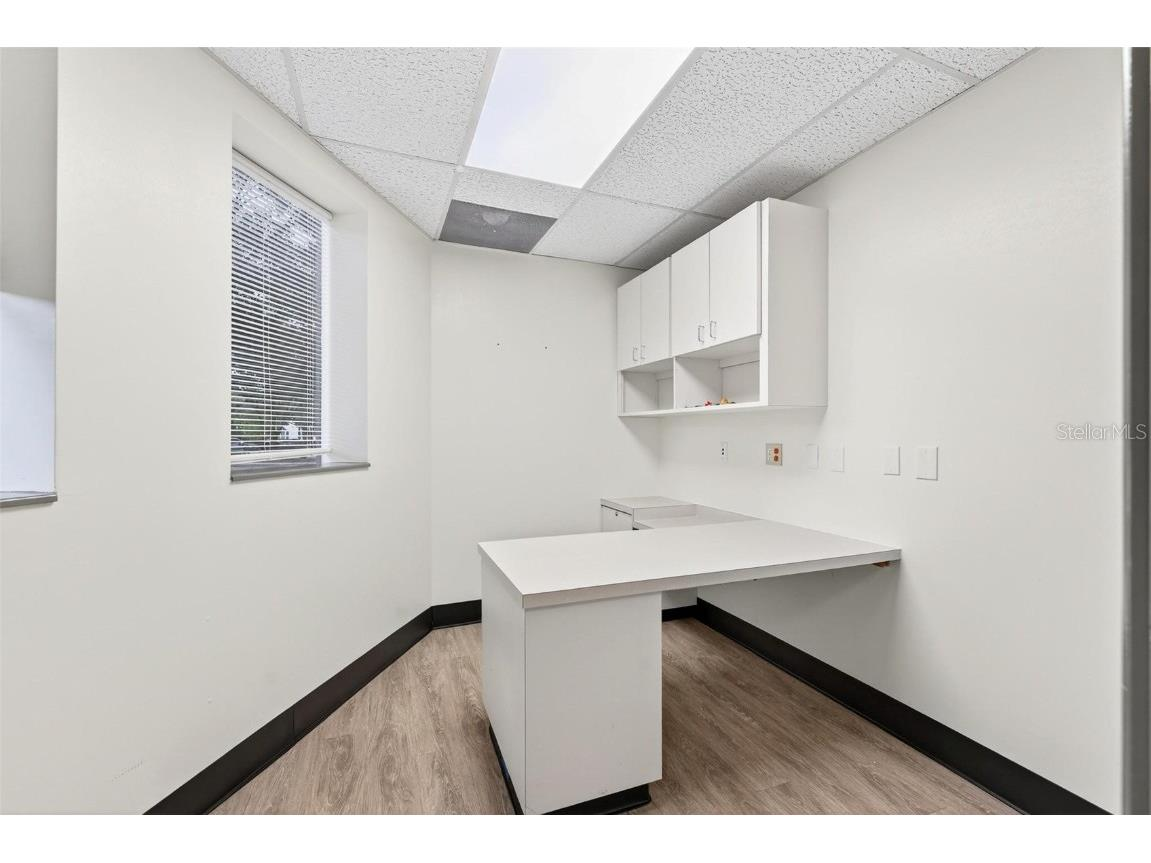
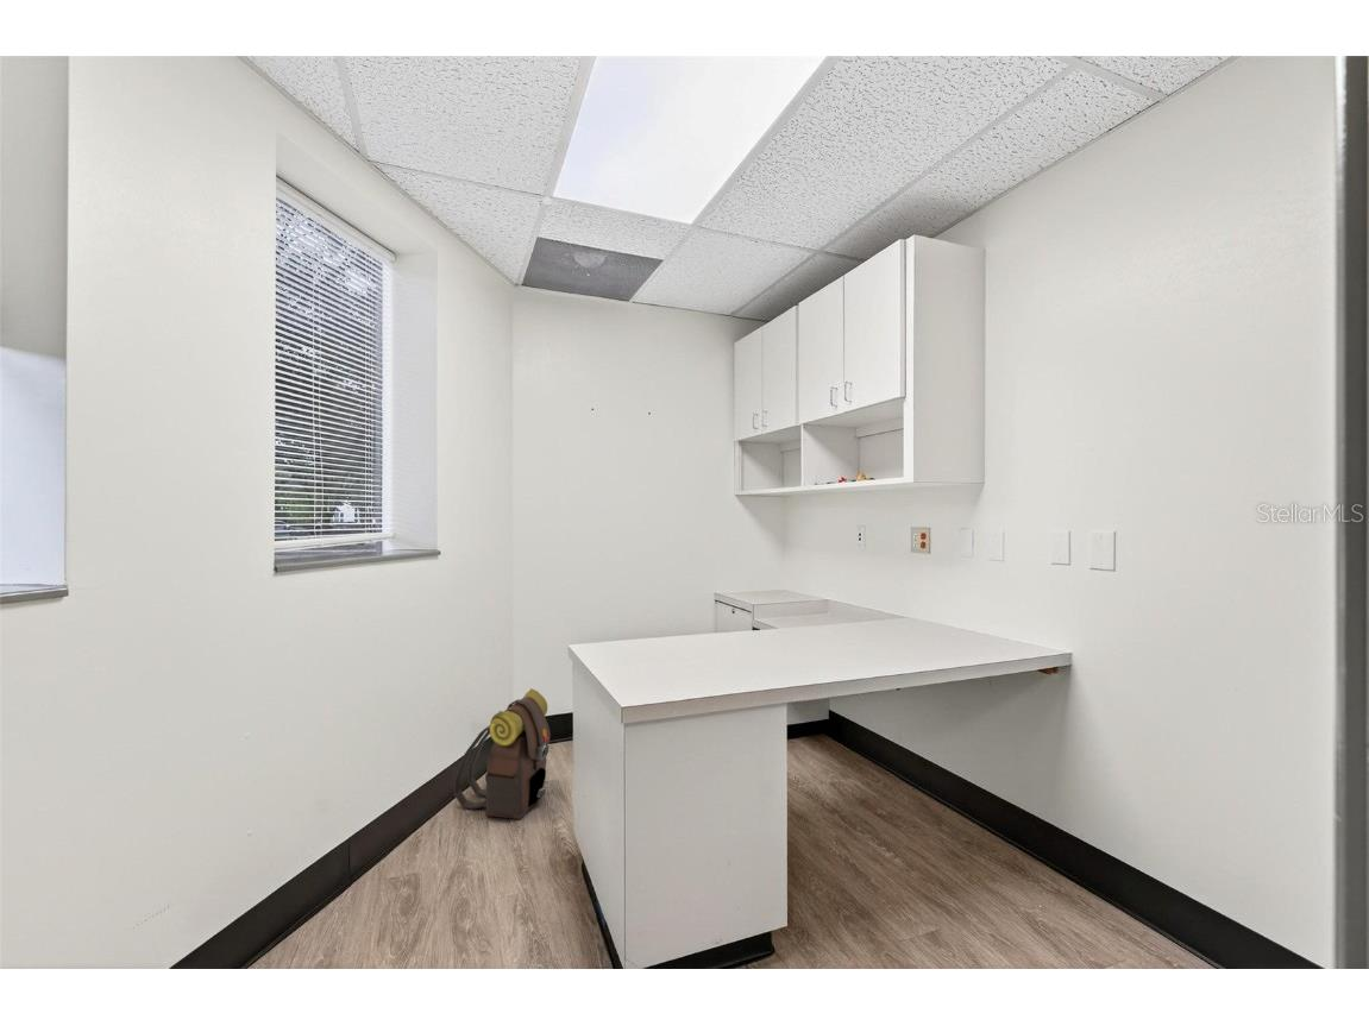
+ backpack (504, 749)
